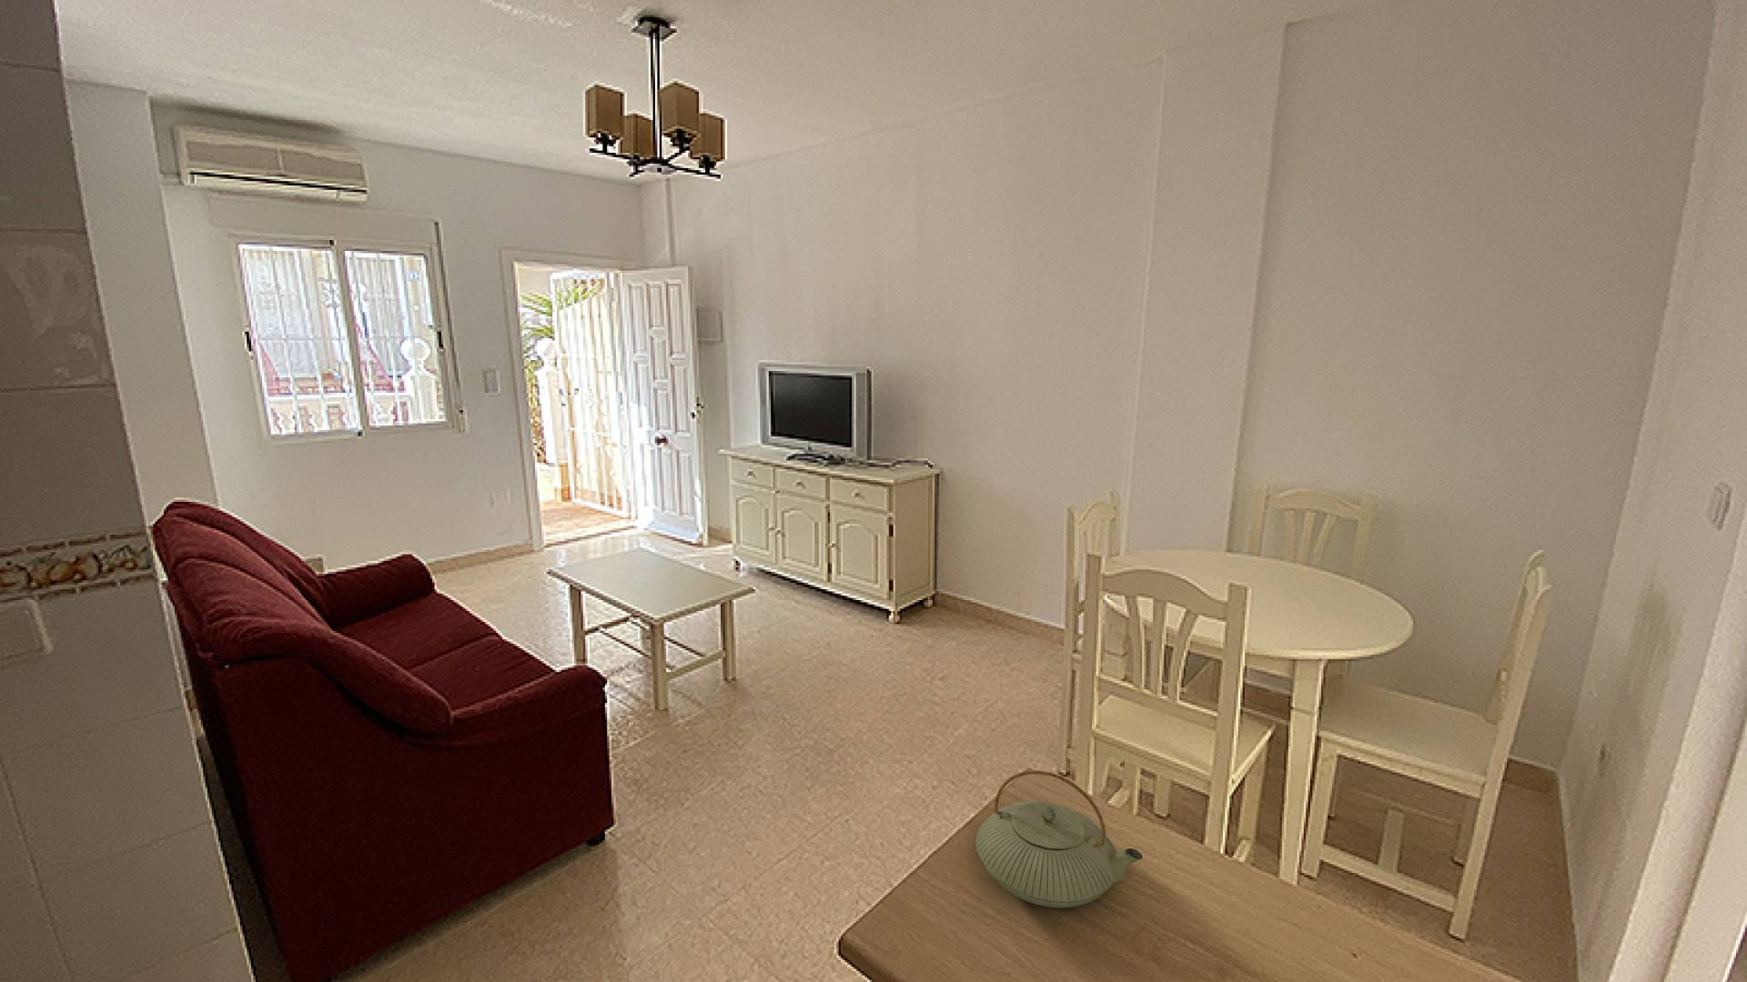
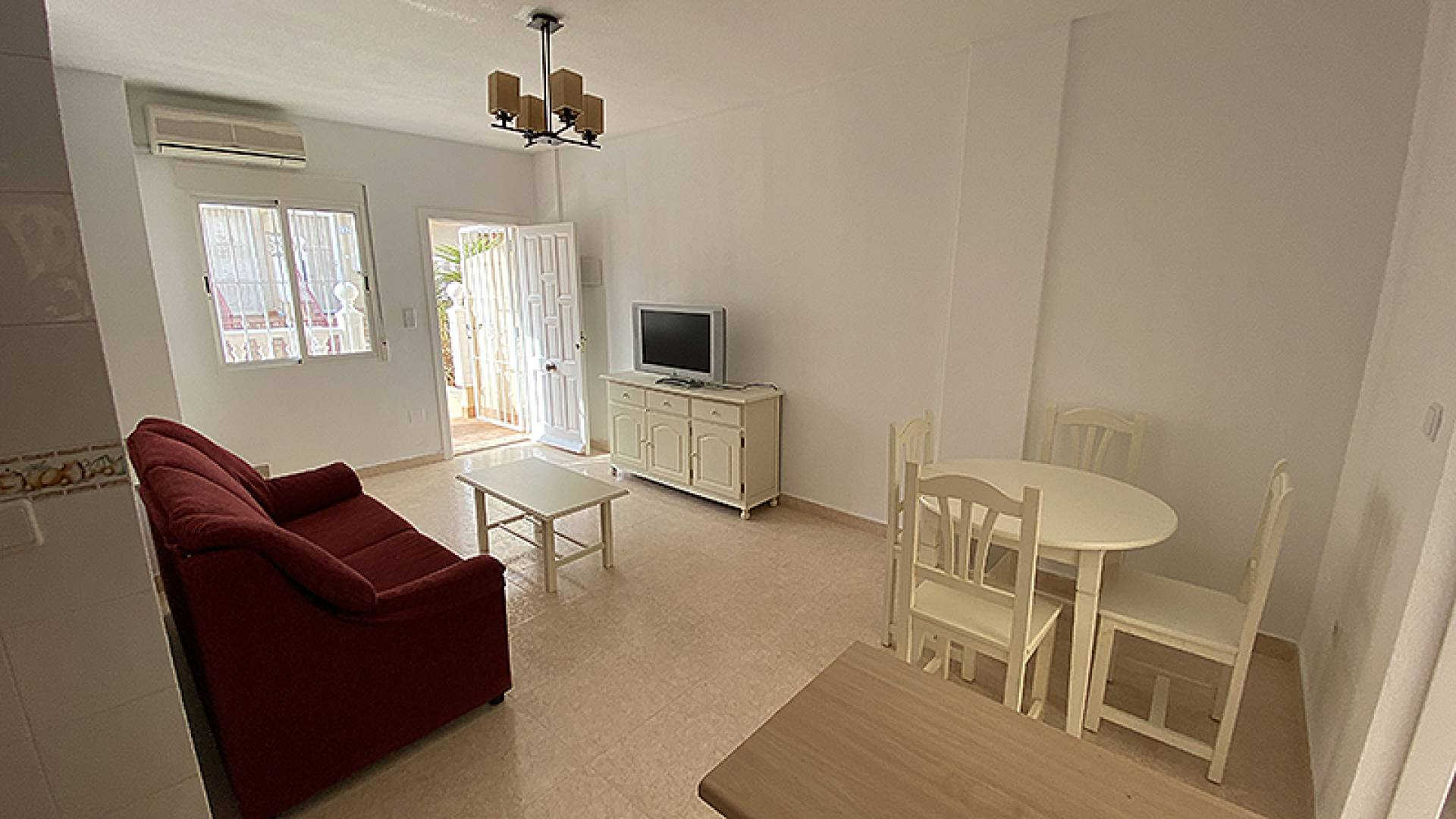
- teapot (1056, 826)
